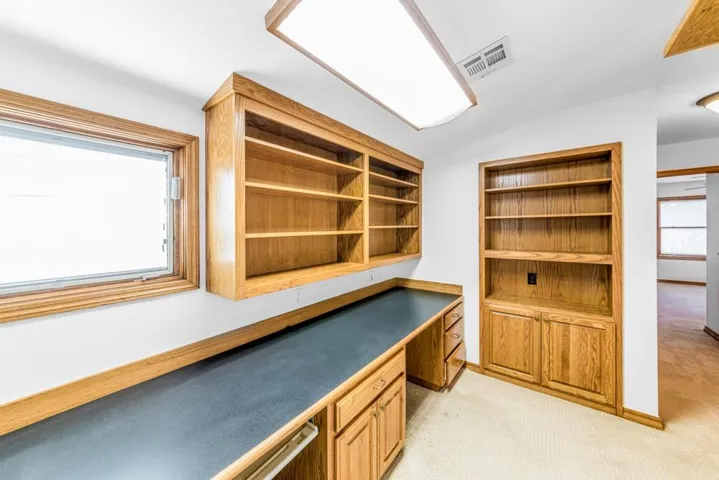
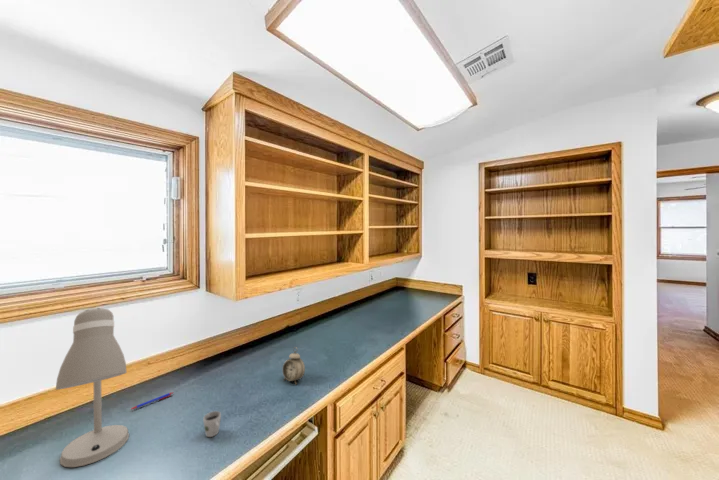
+ cup (213, 419)
+ alarm clock (293, 364)
+ pen (152, 400)
+ desk lamp (94, 382)
